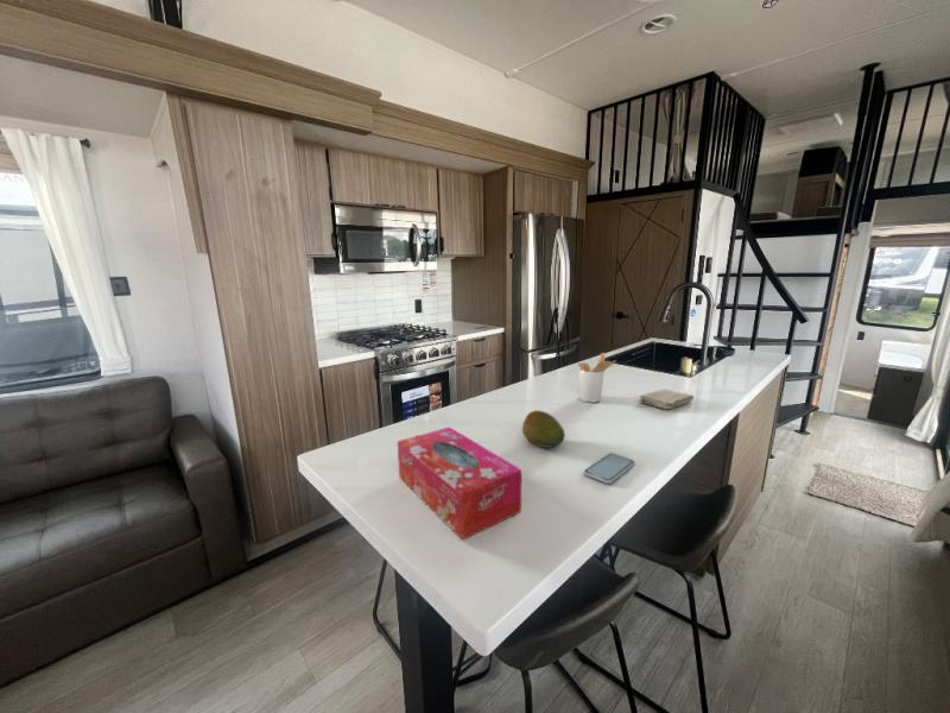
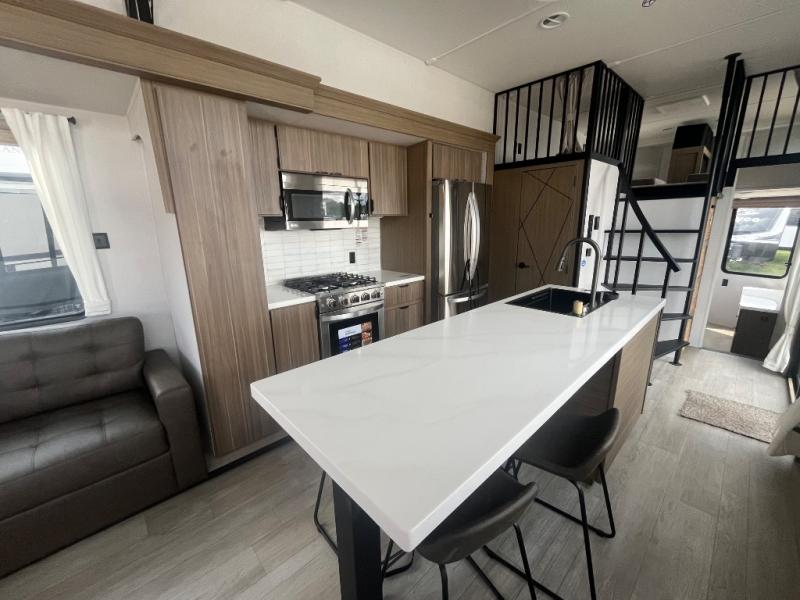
- tissue box (455, 473)
- fruit (543, 428)
- smartphone (609, 467)
- washcloth (665, 397)
- utensil holder (595, 378)
